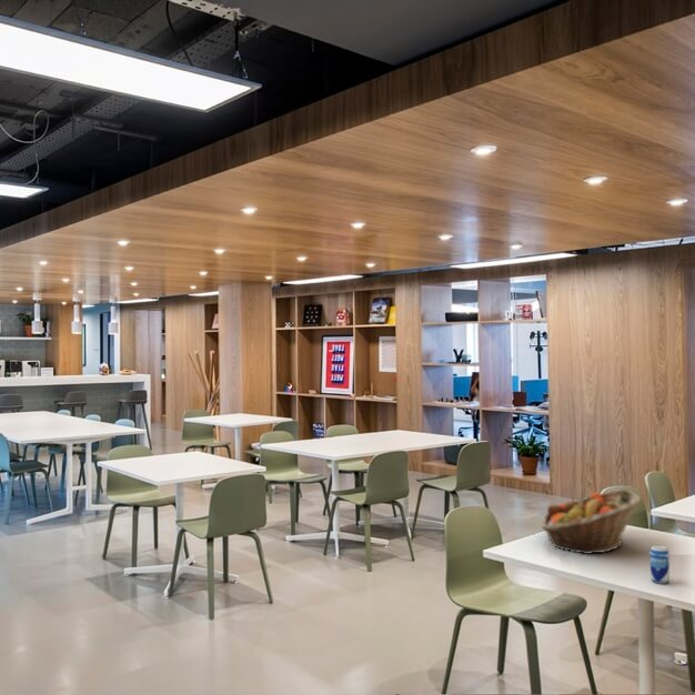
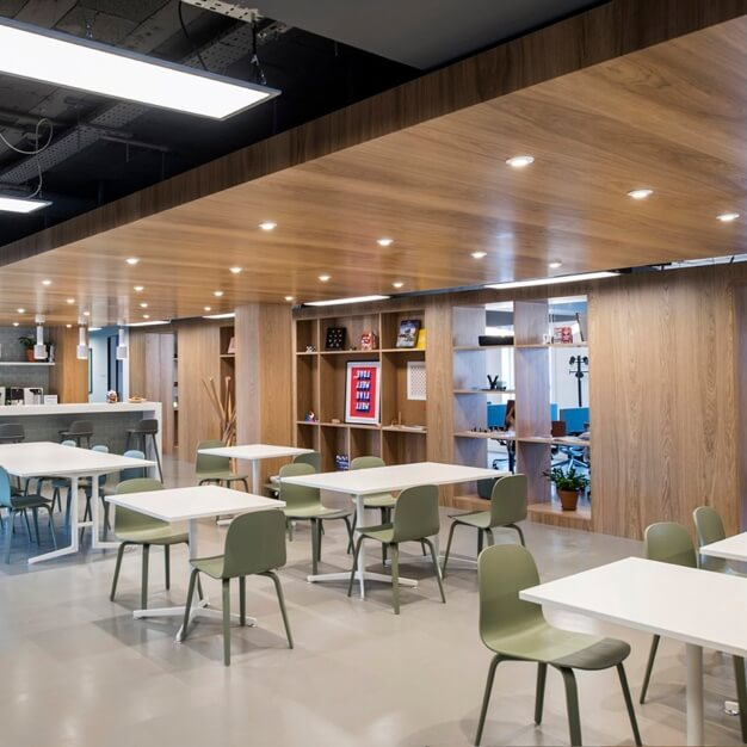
- beverage can (659, 564)
- fruit basket (590, 517)
